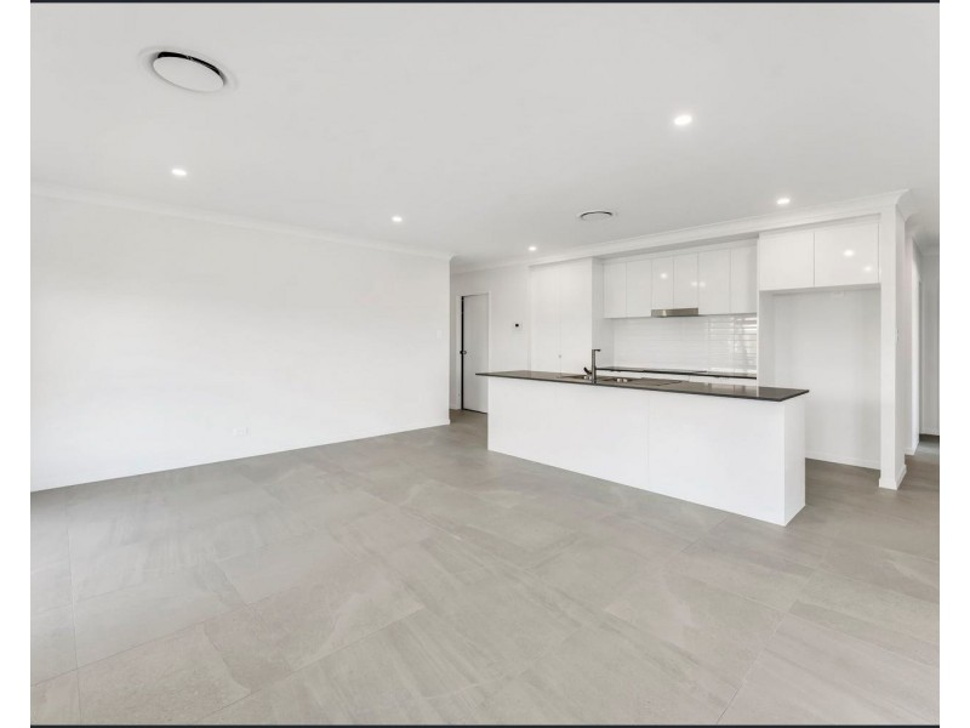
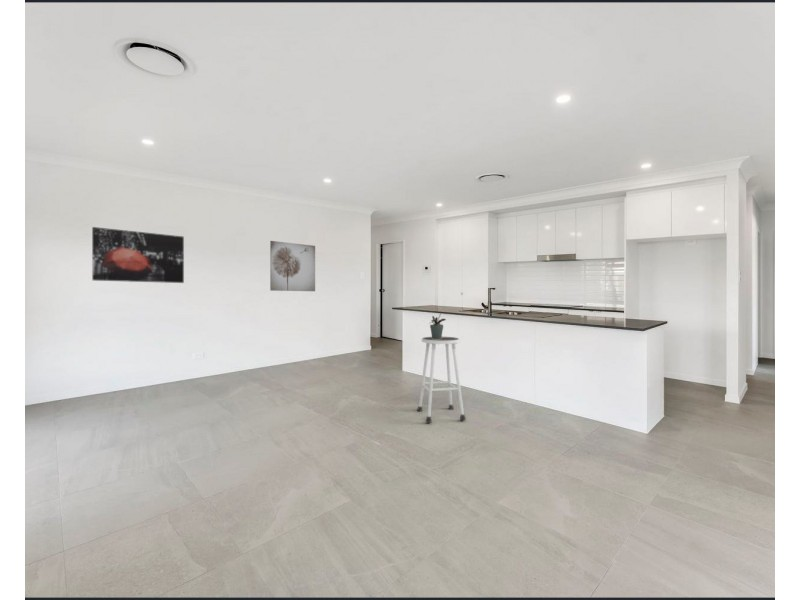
+ stool (440, 381)
+ wall art (141, 257)
+ potted plant (438, 325)
+ wall art (293, 267)
